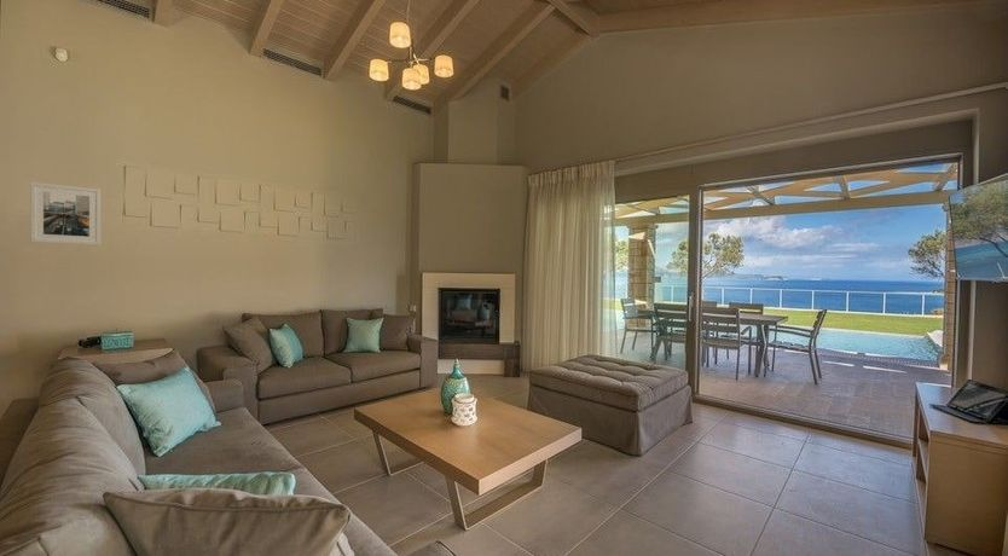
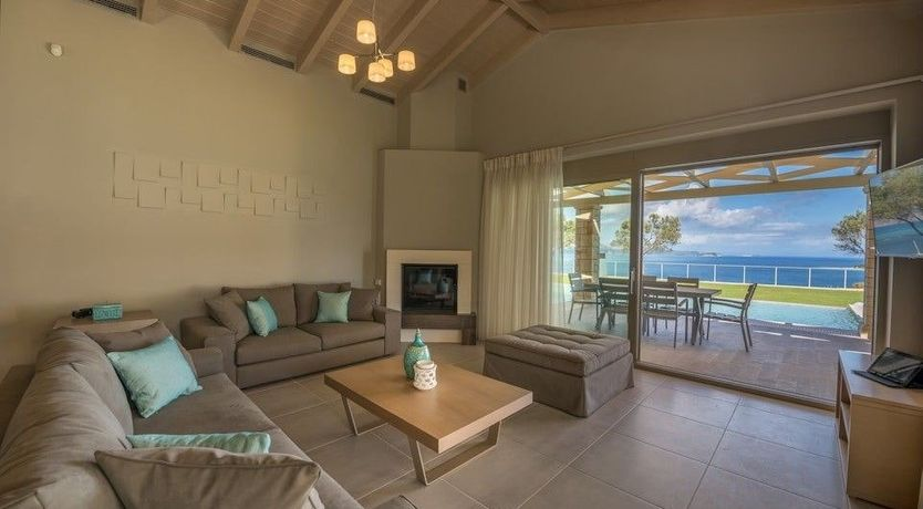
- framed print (66, 214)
